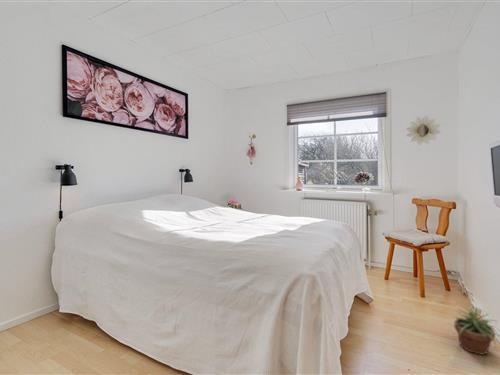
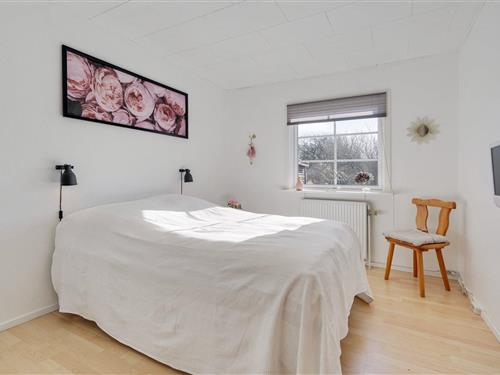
- potted plant (472, 328)
